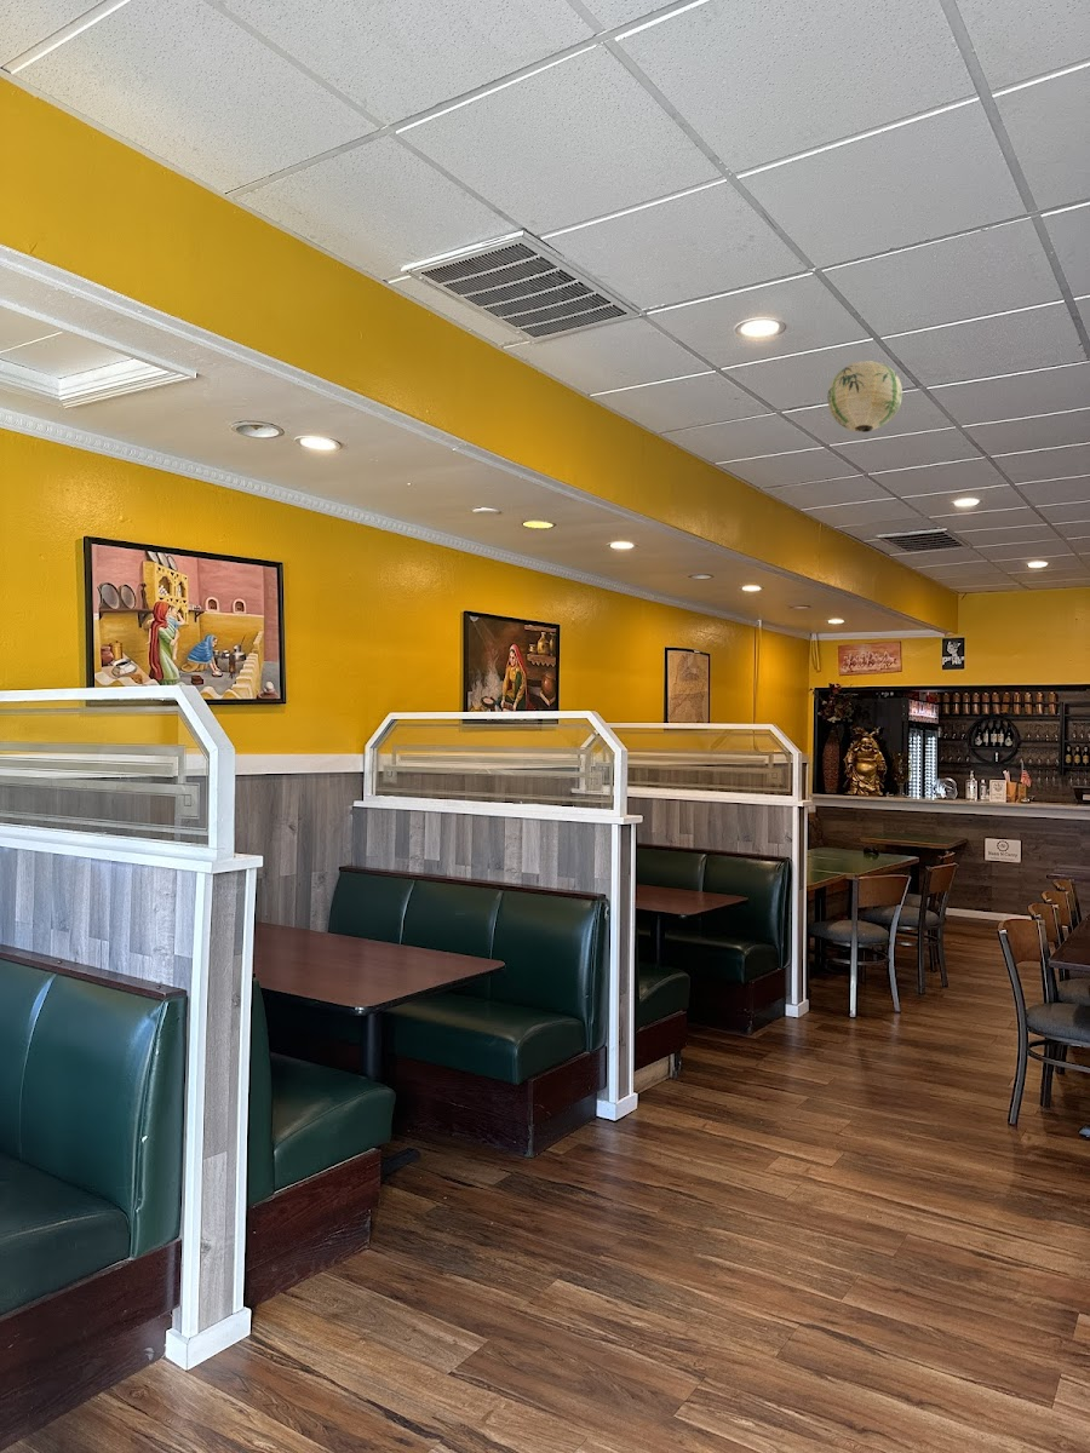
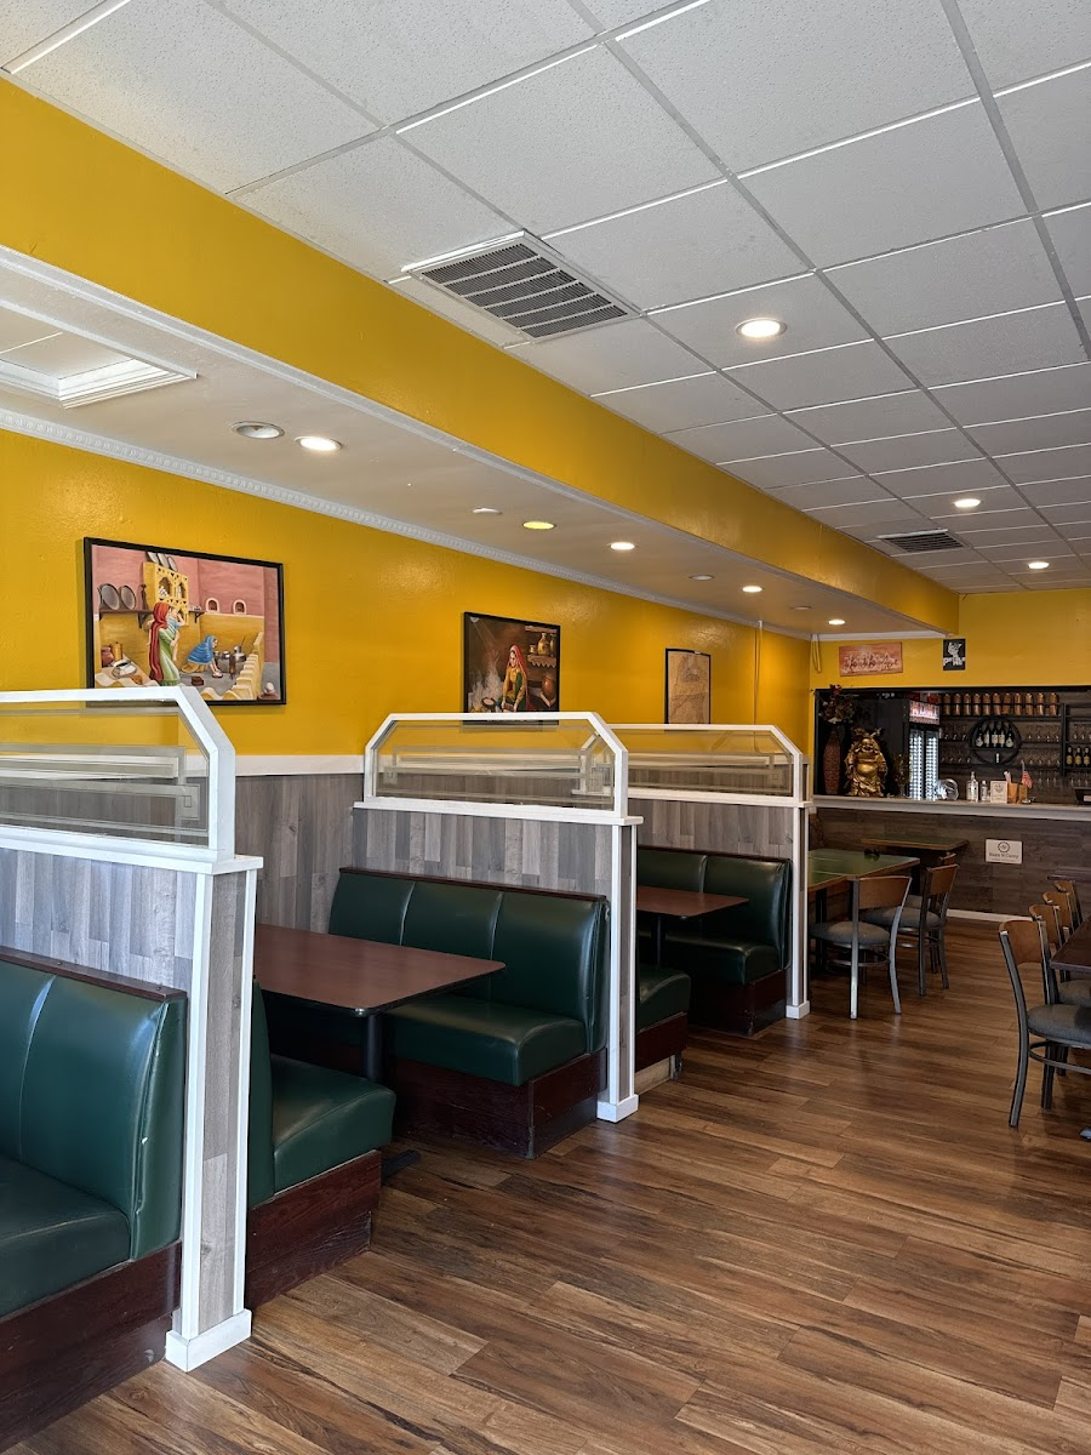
- paper lantern (864, 397)
